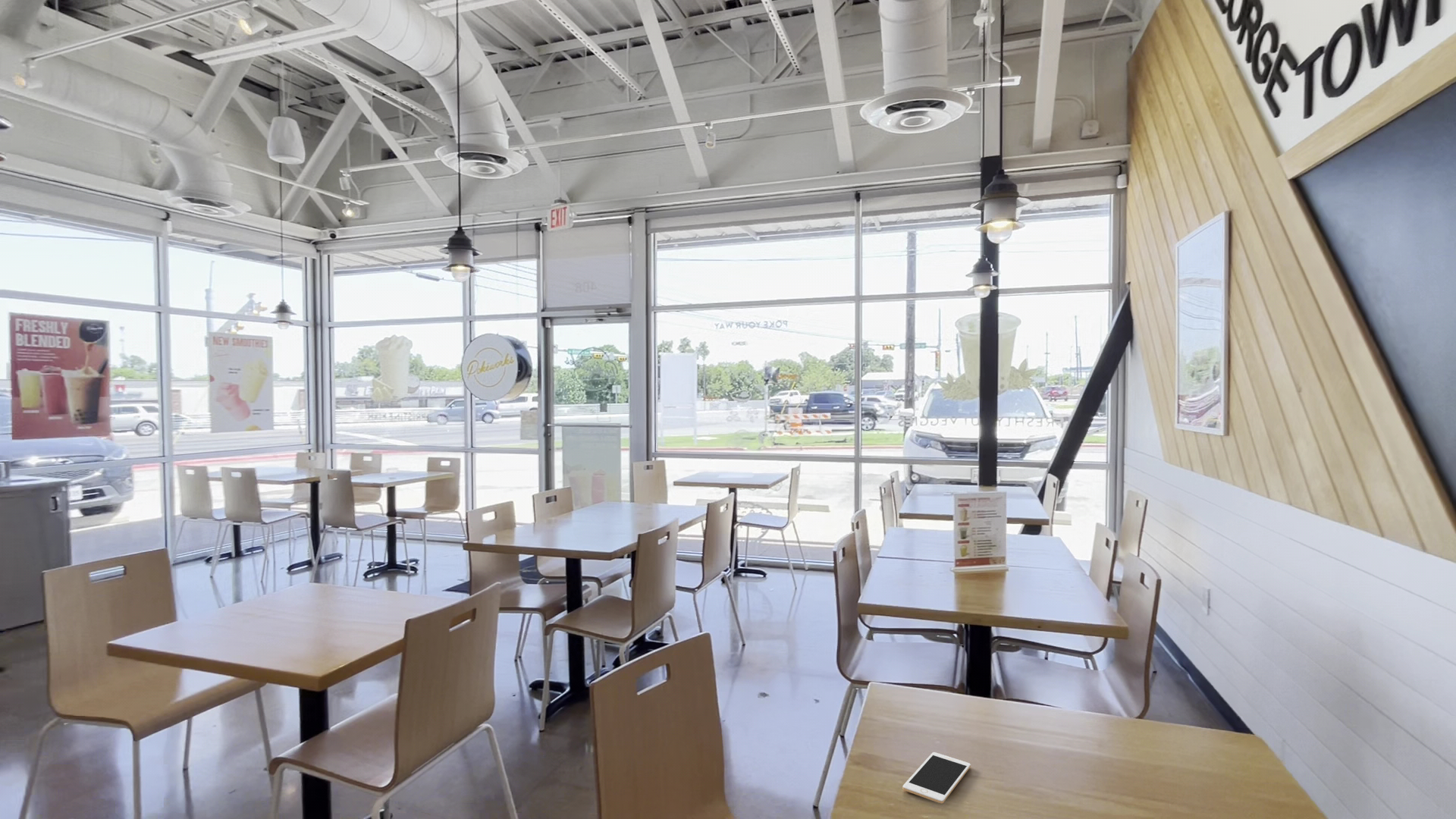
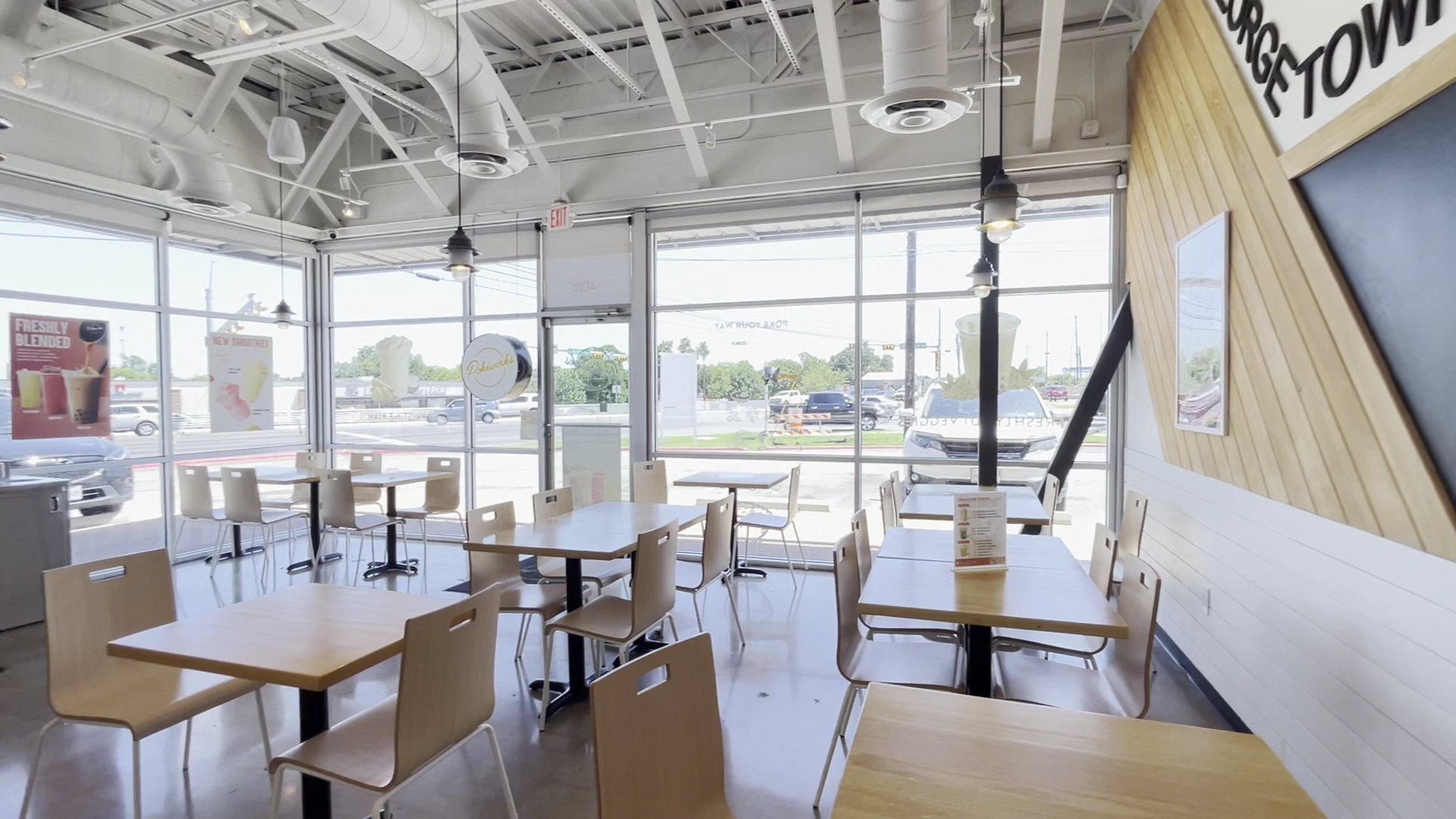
- cell phone (937, 776)
